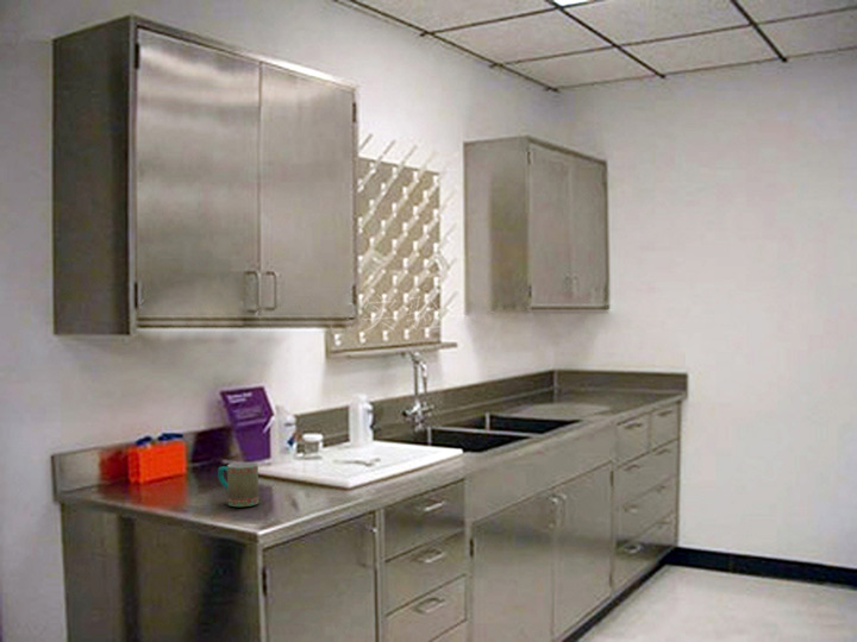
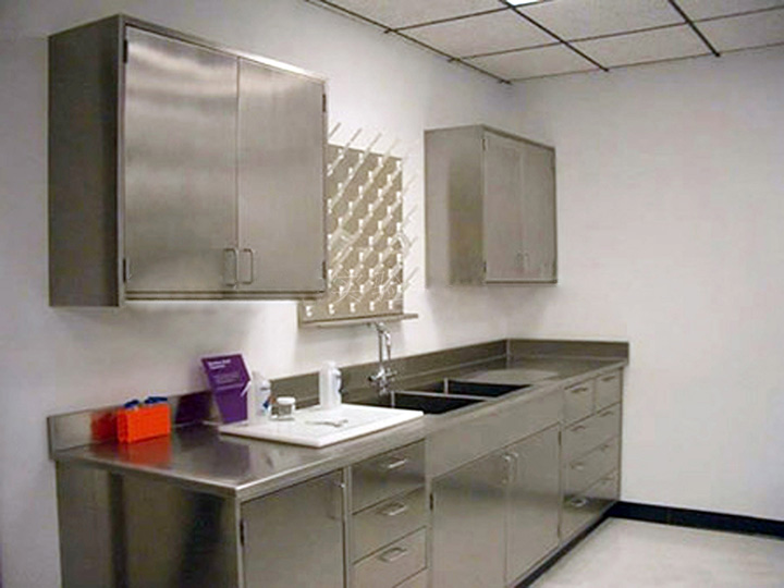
- mug (237, 483)
